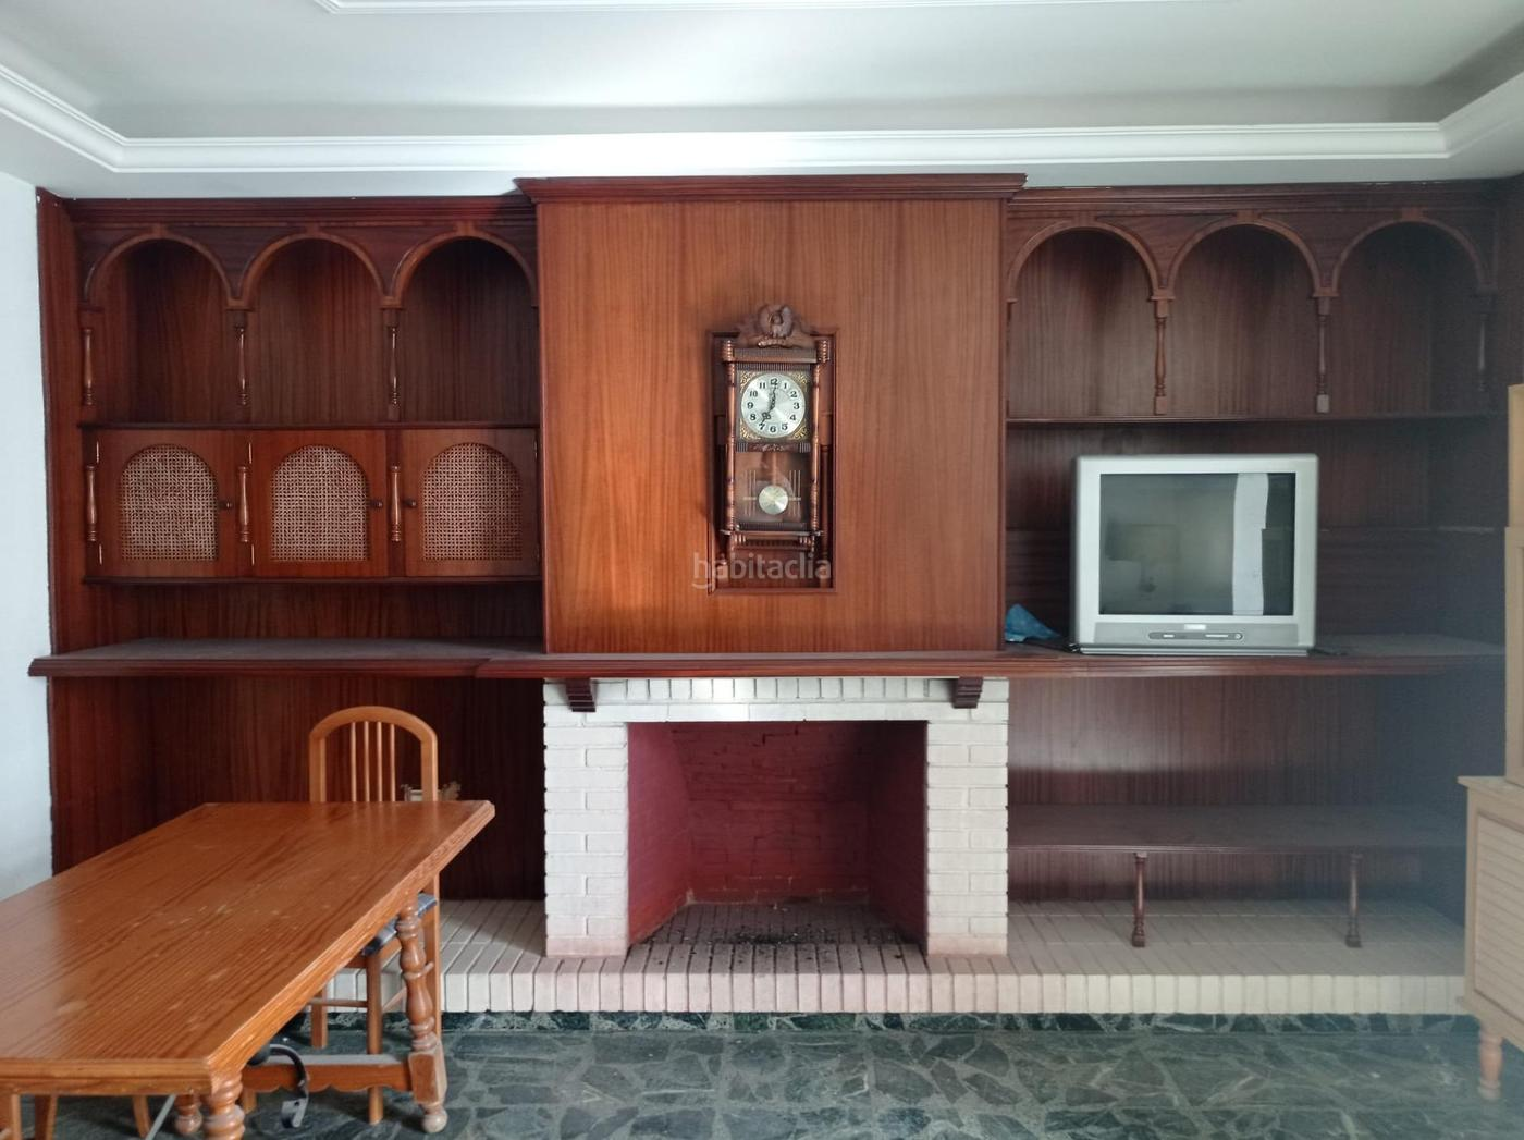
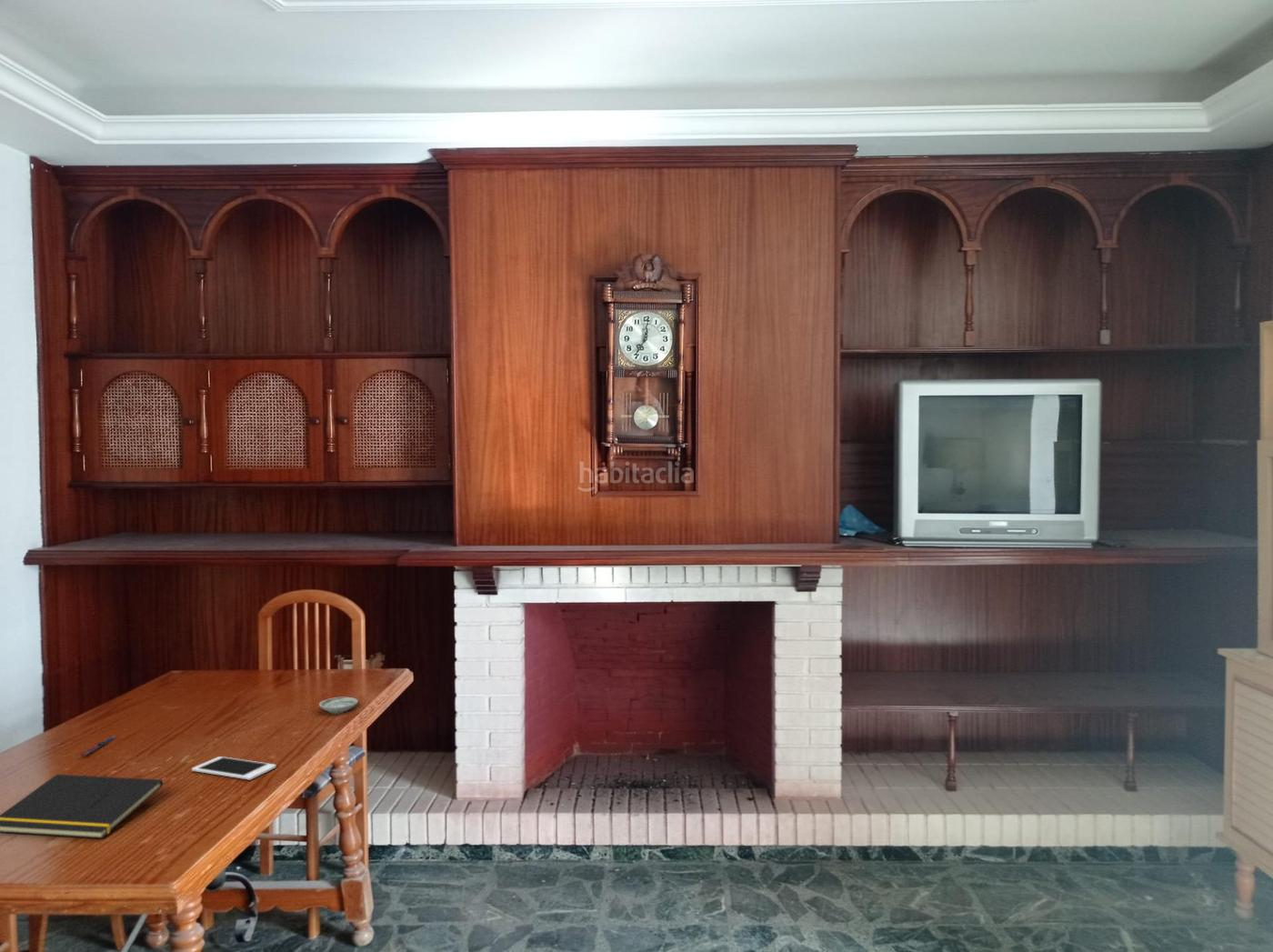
+ notepad (78, 804)
+ pen (98, 745)
+ cell phone (234, 767)
+ saucer (338, 706)
